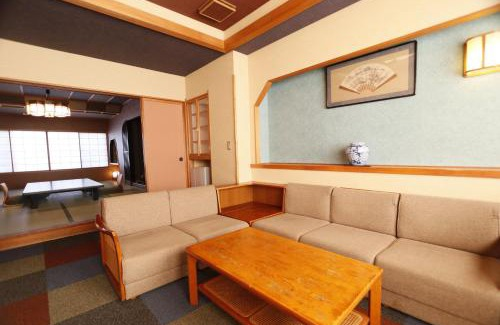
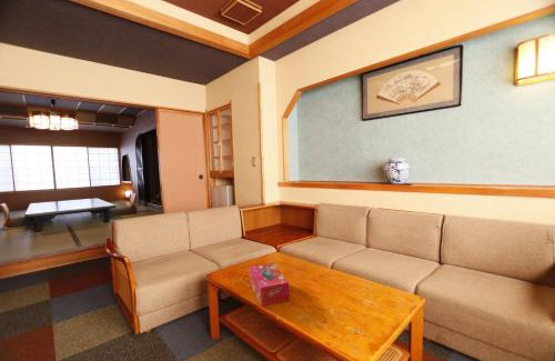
+ tissue box (268, 282)
